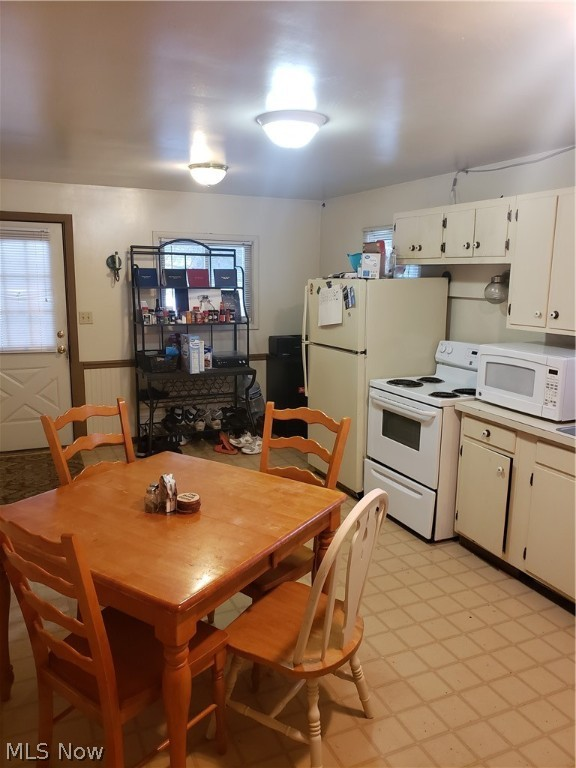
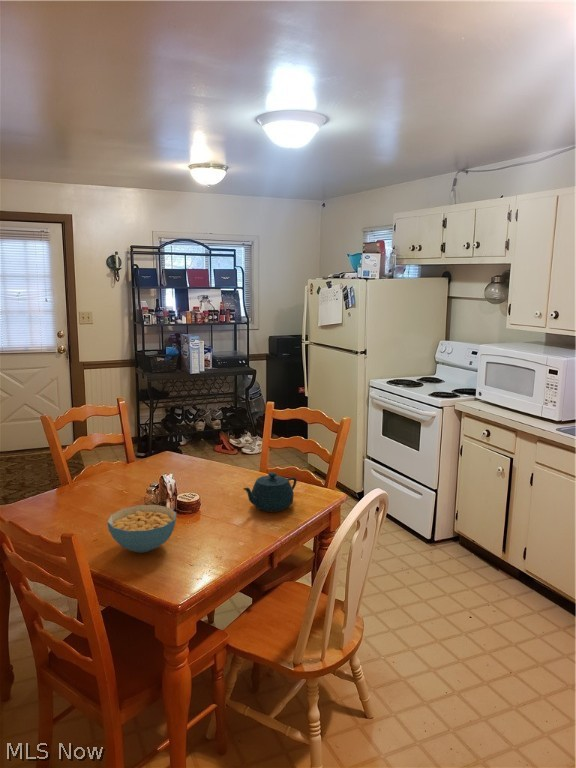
+ cereal bowl (143, 532)
+ teapot (270, 490)
